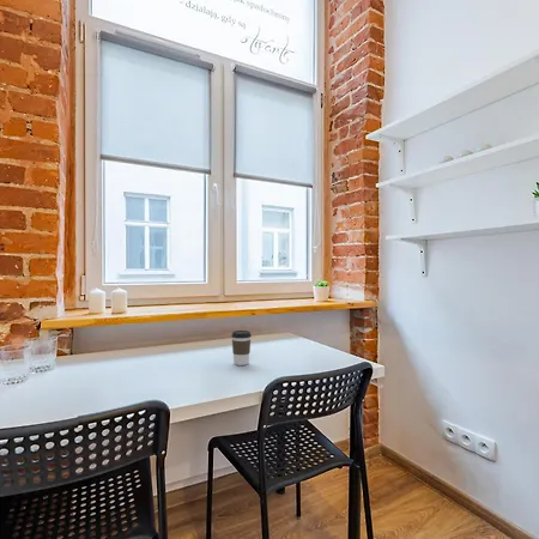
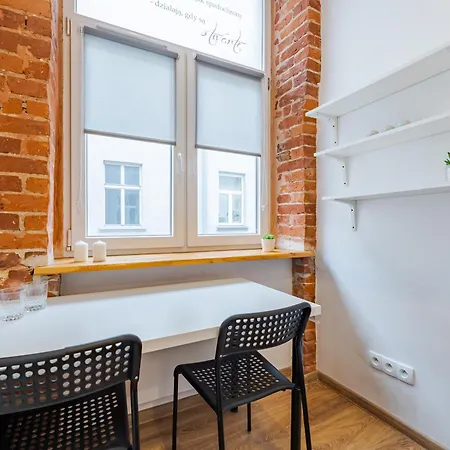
- coffee cup (241, 347)
